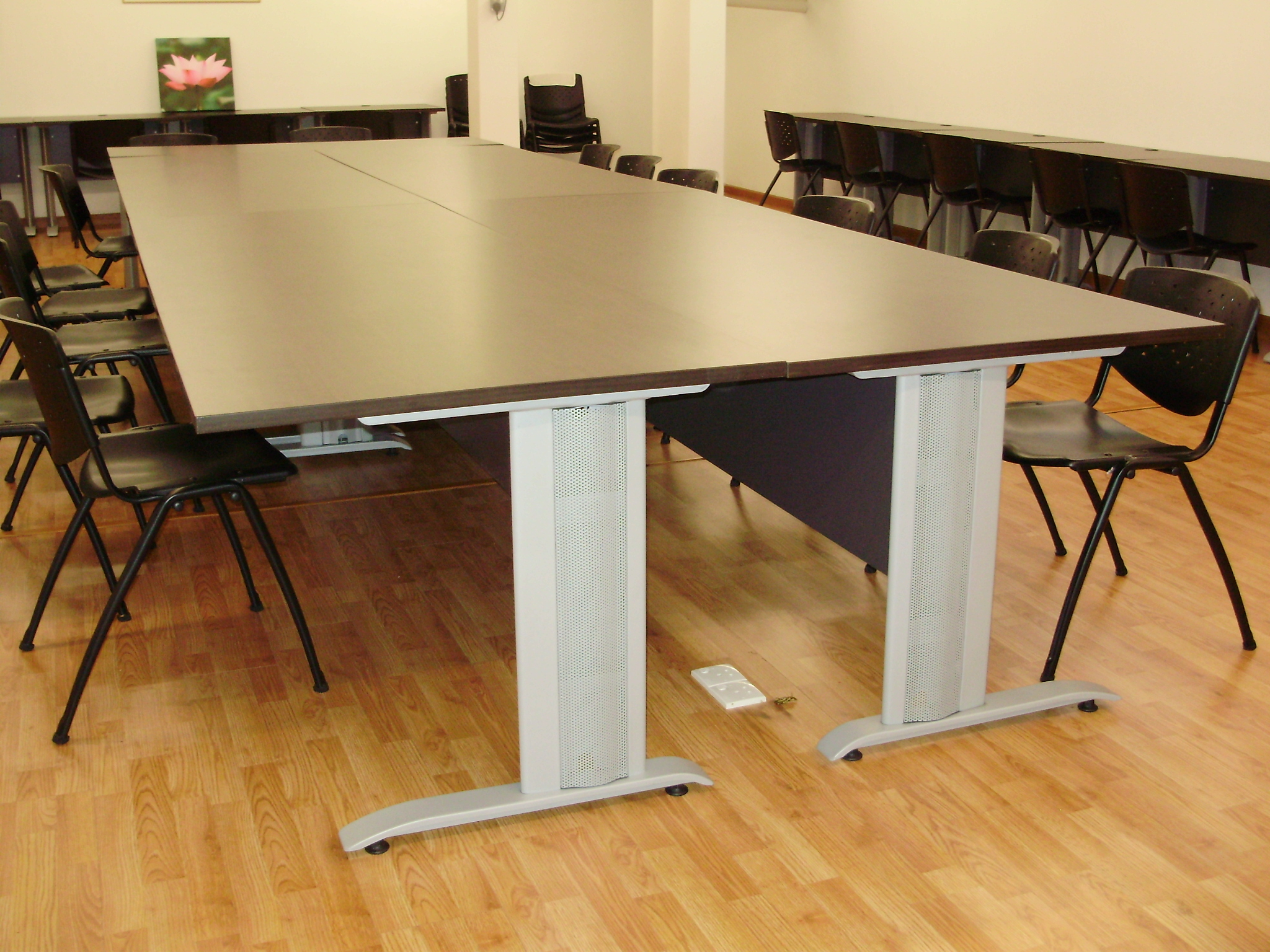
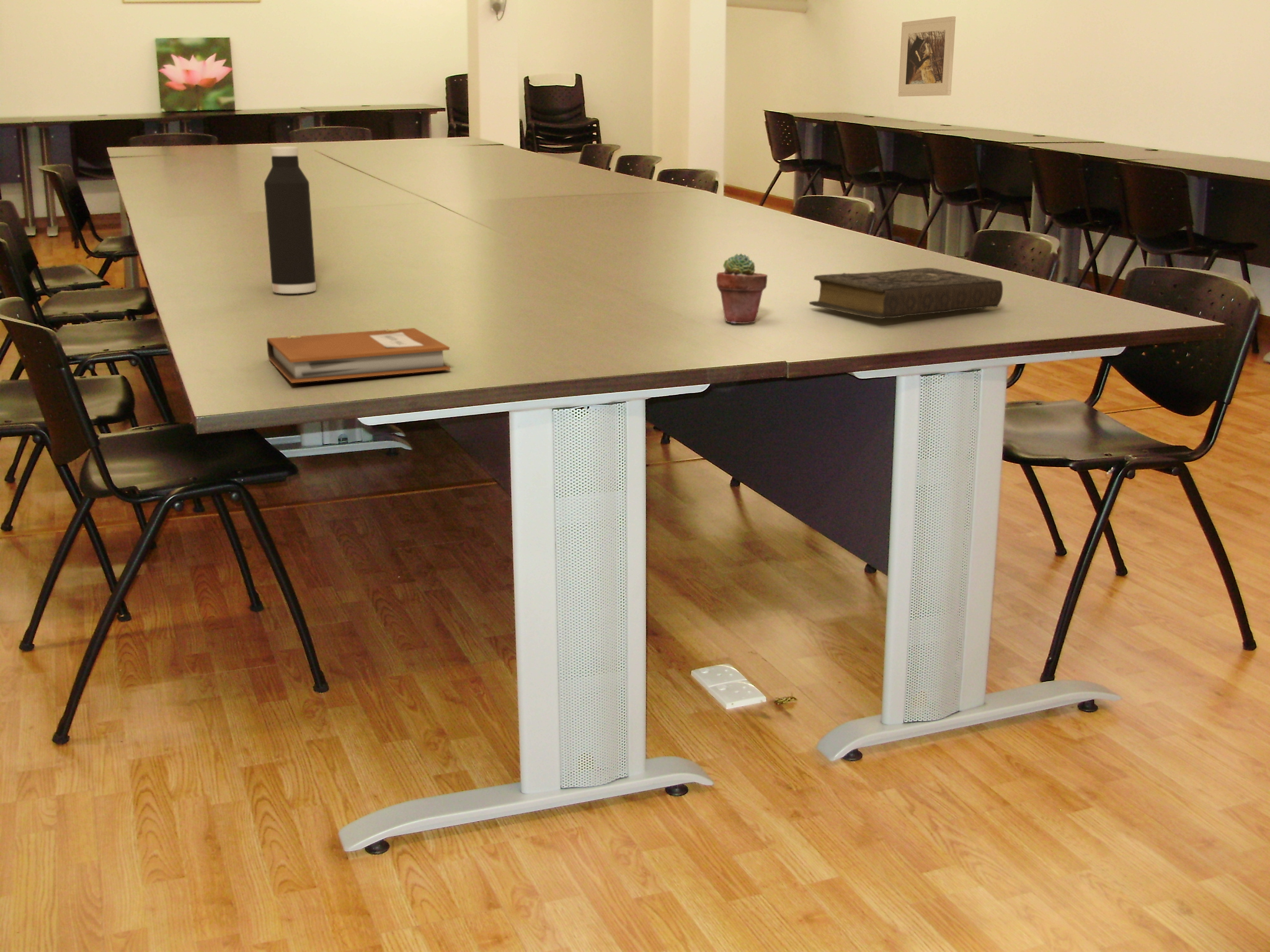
+ notebook (360, 352)
+ water bottle (290, 219)
+ book (906, 292)
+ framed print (925, 58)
+ potted succulent (741, 287)
